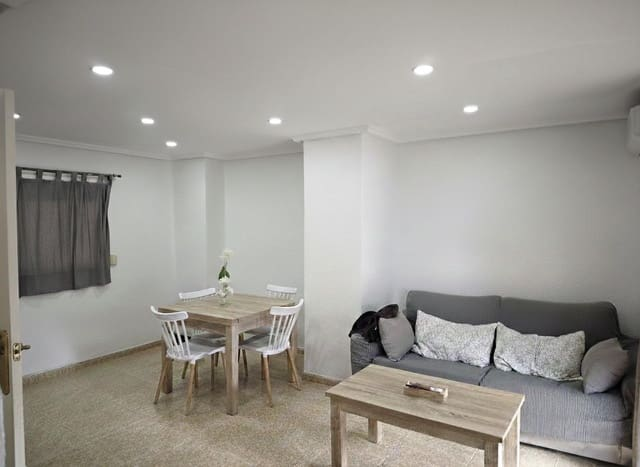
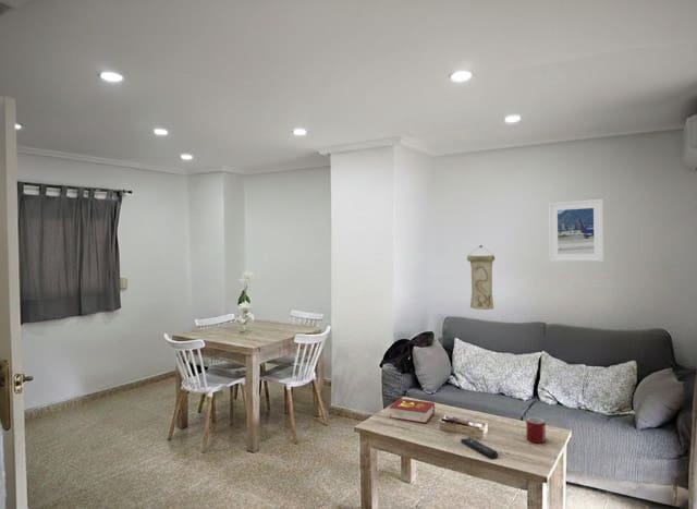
+ mug (534, 431)
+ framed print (575, 231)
+ remote control (478, 447)
+ book (412, 410)
+ wall scroll (480, 277)
